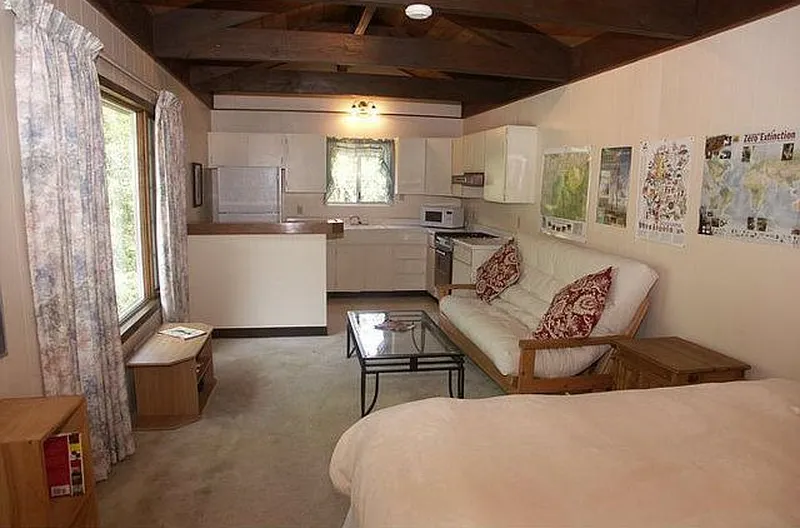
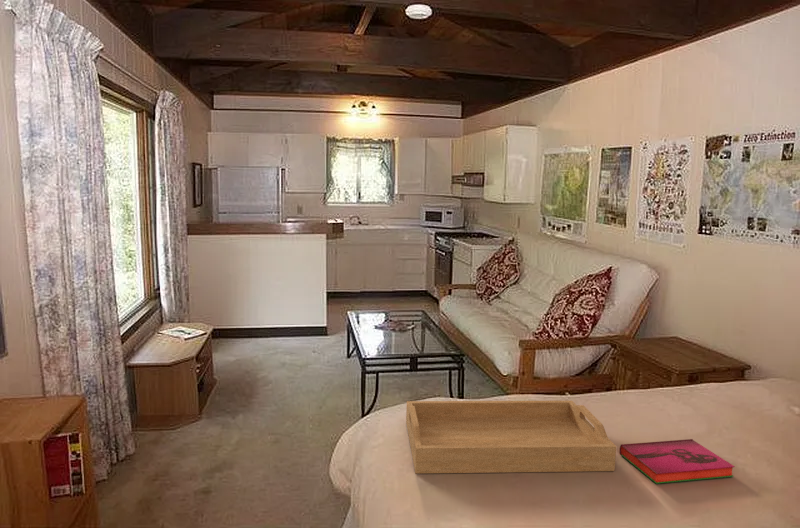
+ serving tray (502, 429)
+ hardback book (674, 459)
